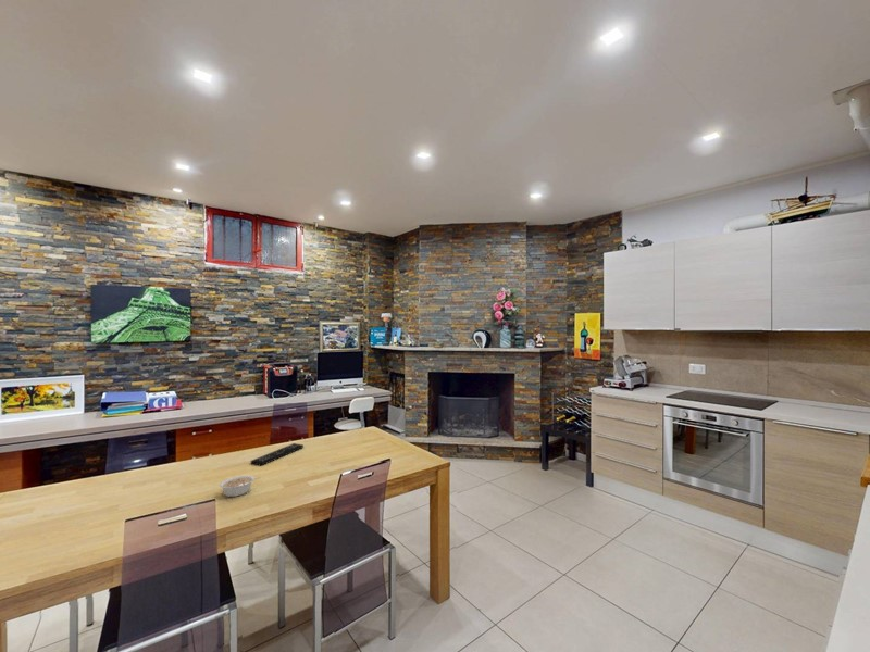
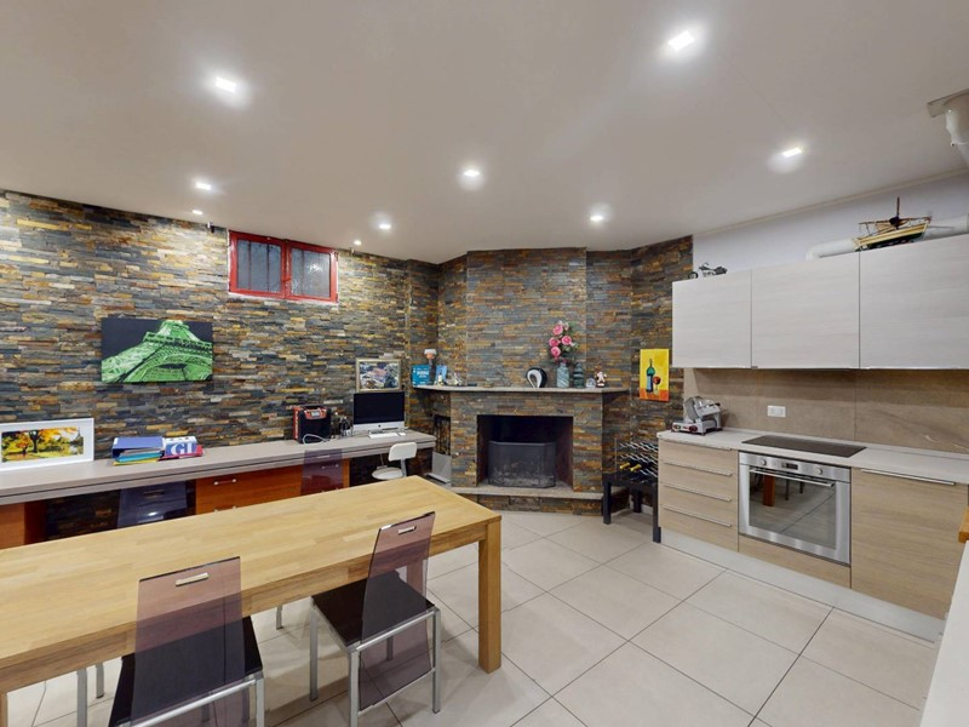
- remote control (278, 453)
- legume (238, 485)
